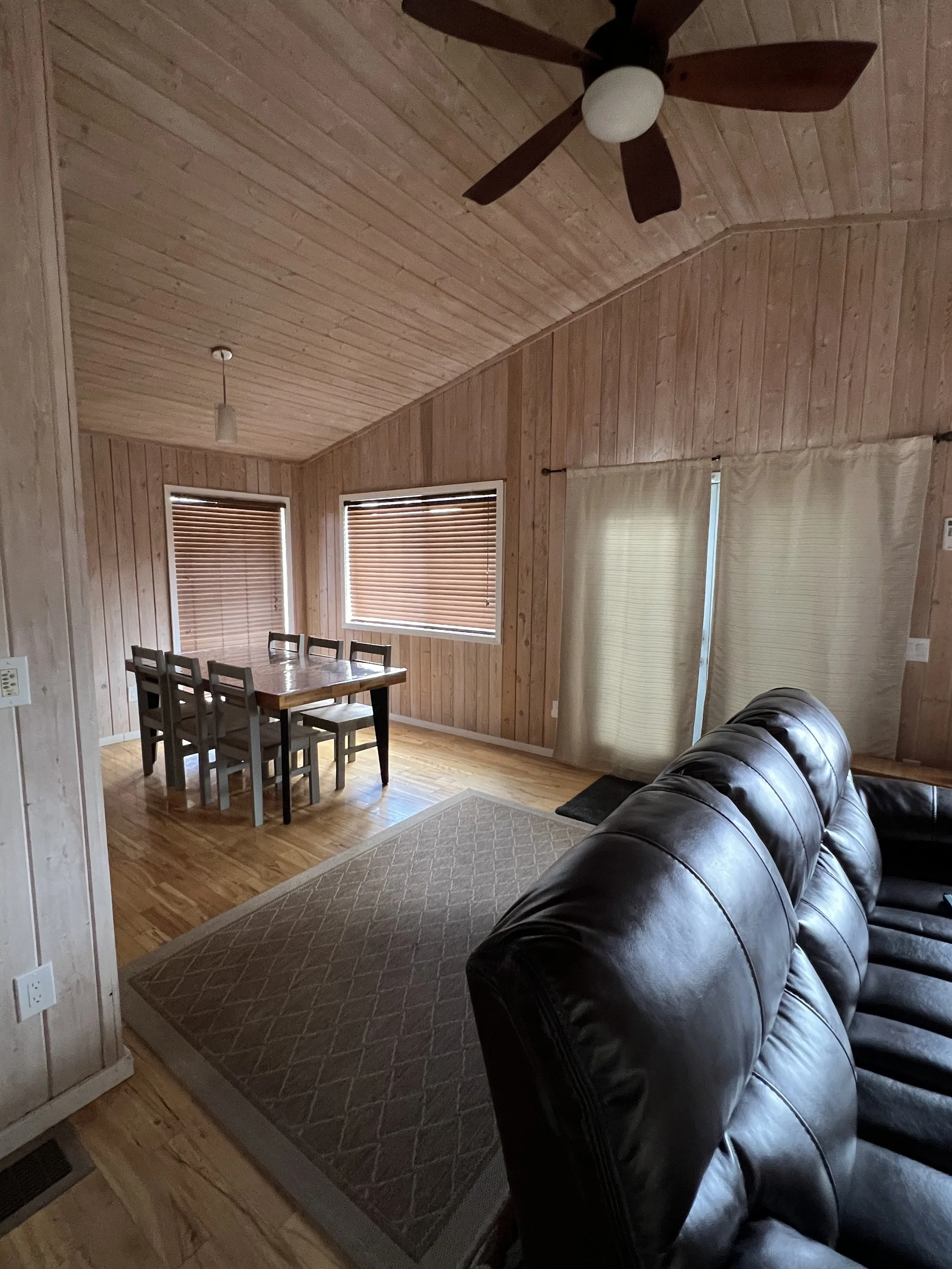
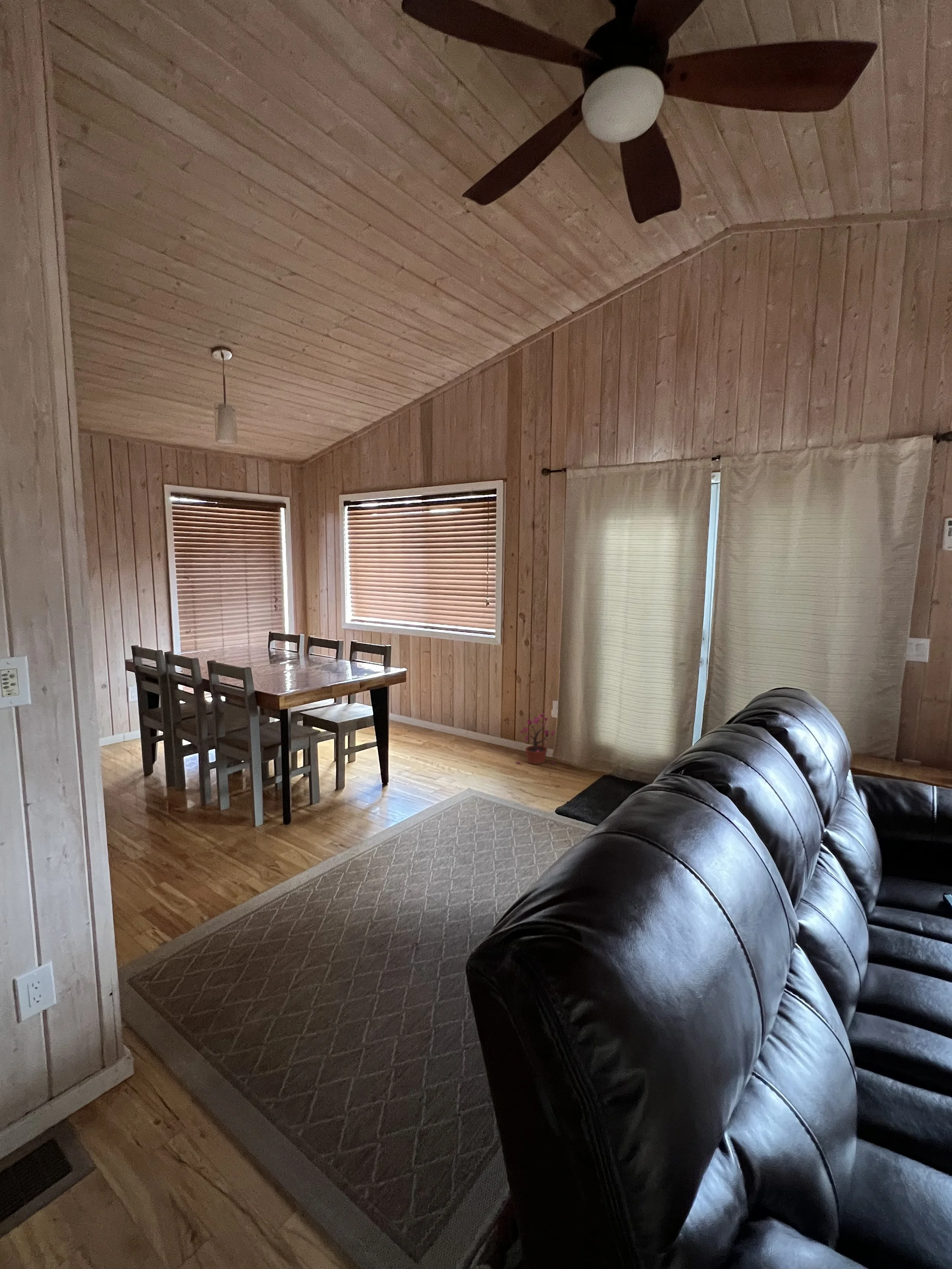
+ potted plant (534, 738)
